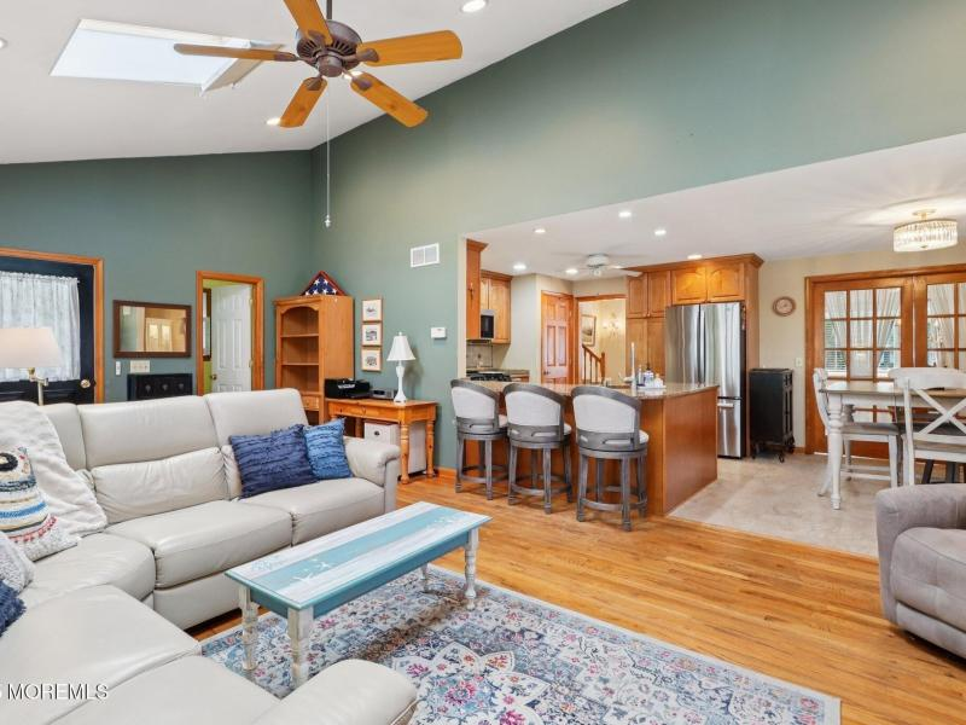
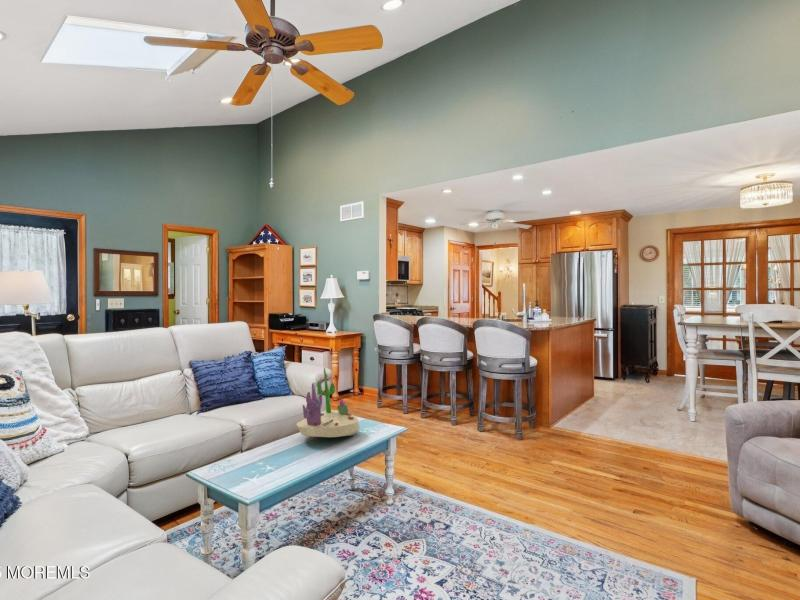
+ succulent planter (327, 403)
